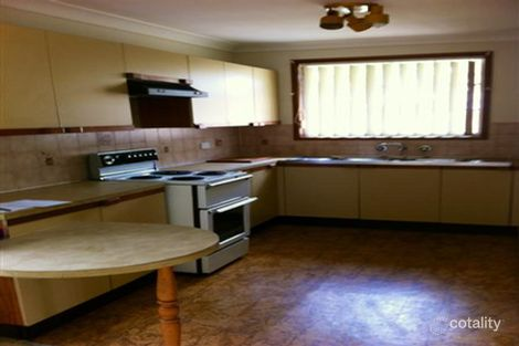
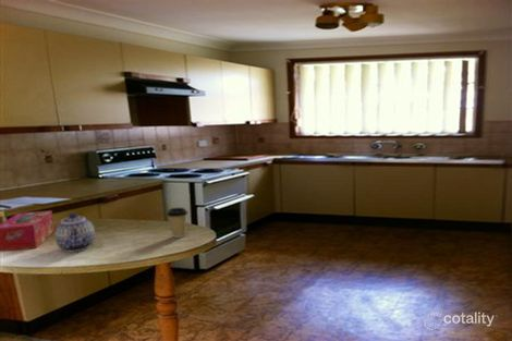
+ tissue box (26, 229)
+ coffee cup (178, 222)
+ teapot (74, 230)
